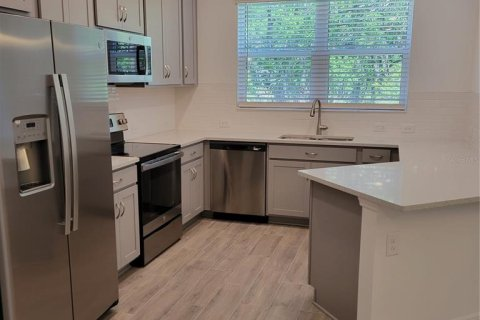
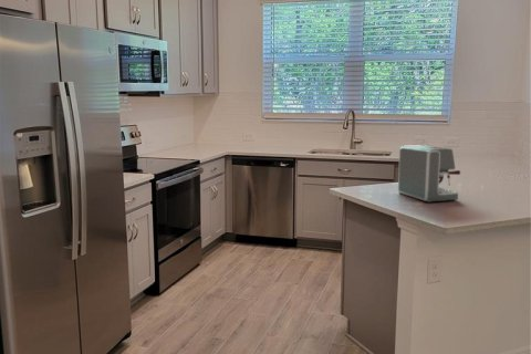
+ coffee maker (427, 171)
